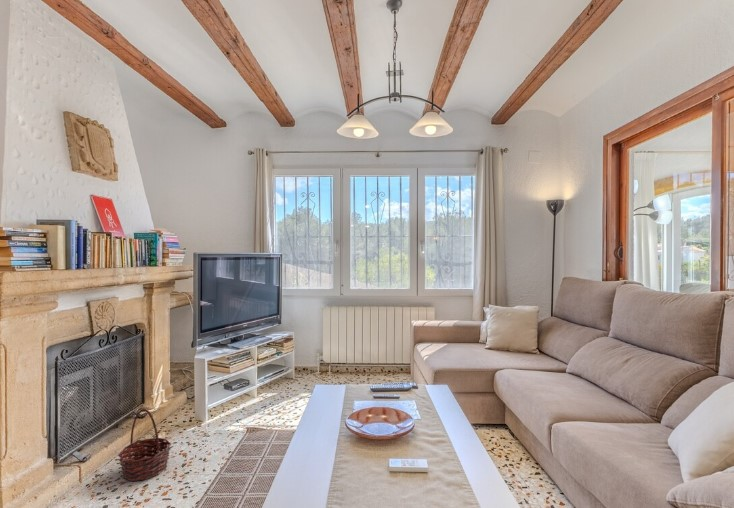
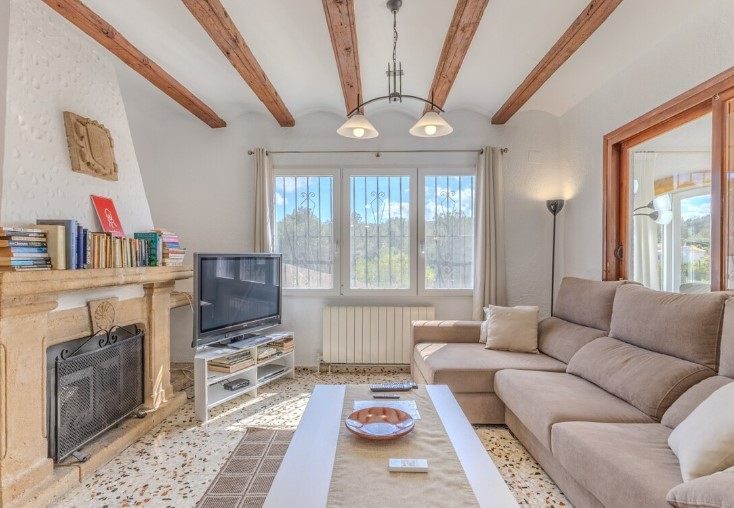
- basket (145, 439)
